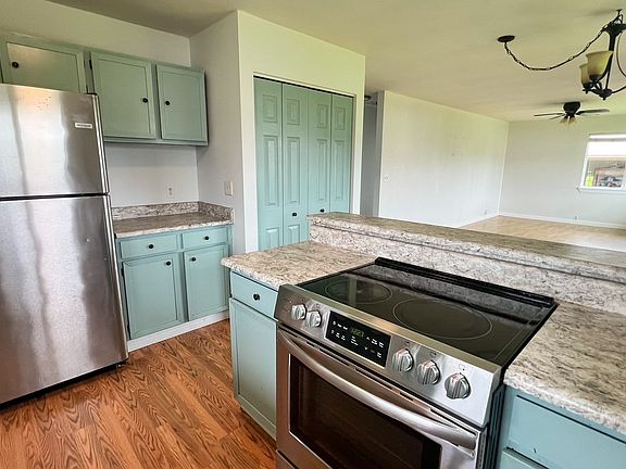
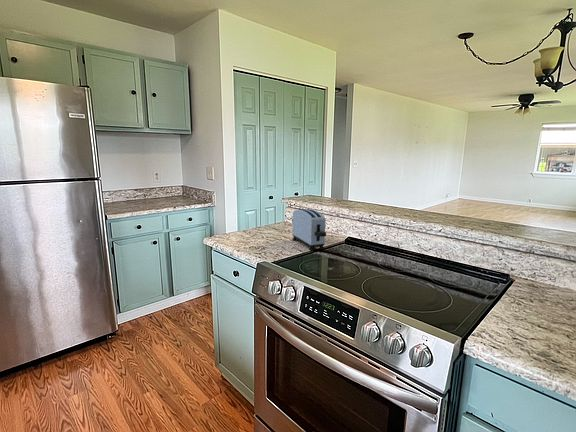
+ toaster (307, 227)
